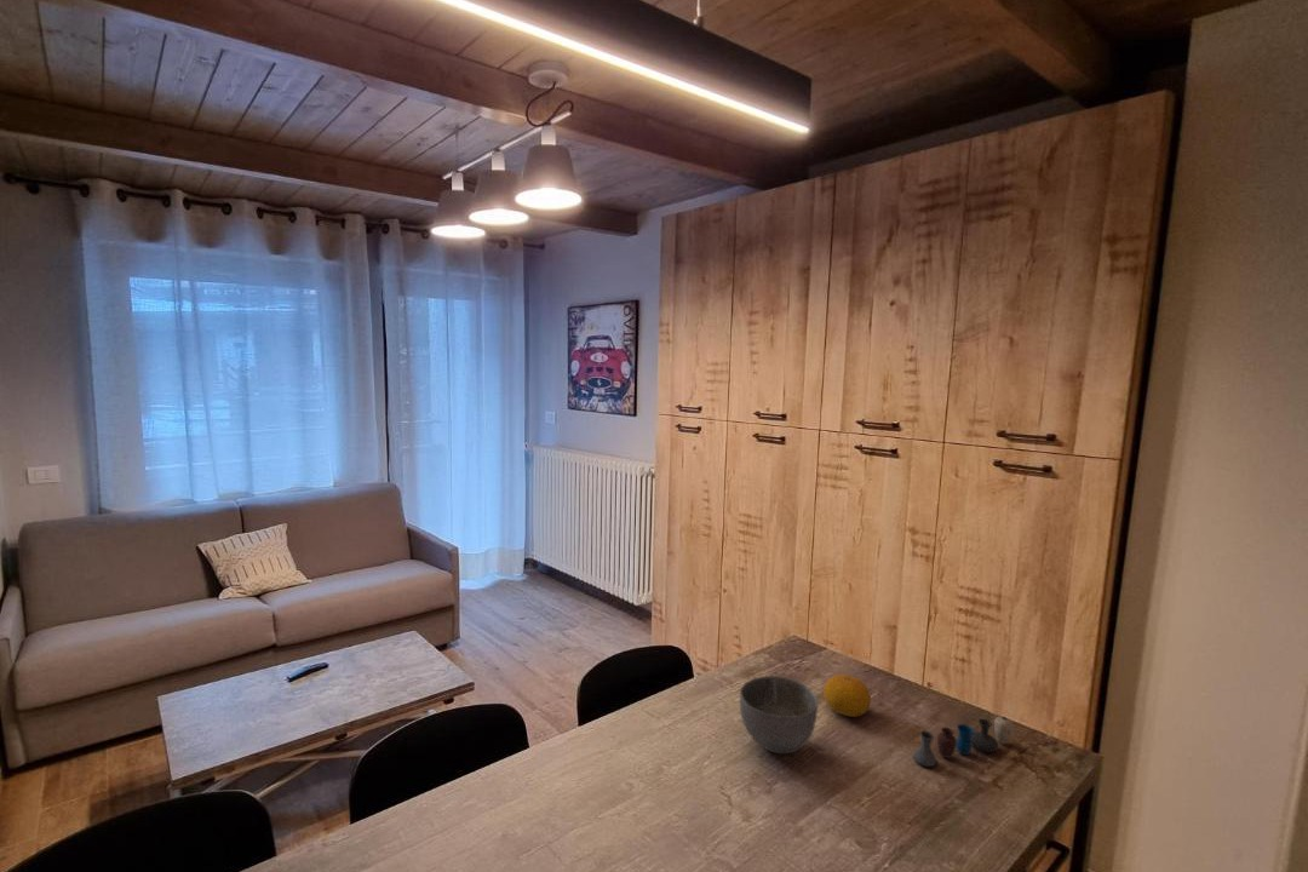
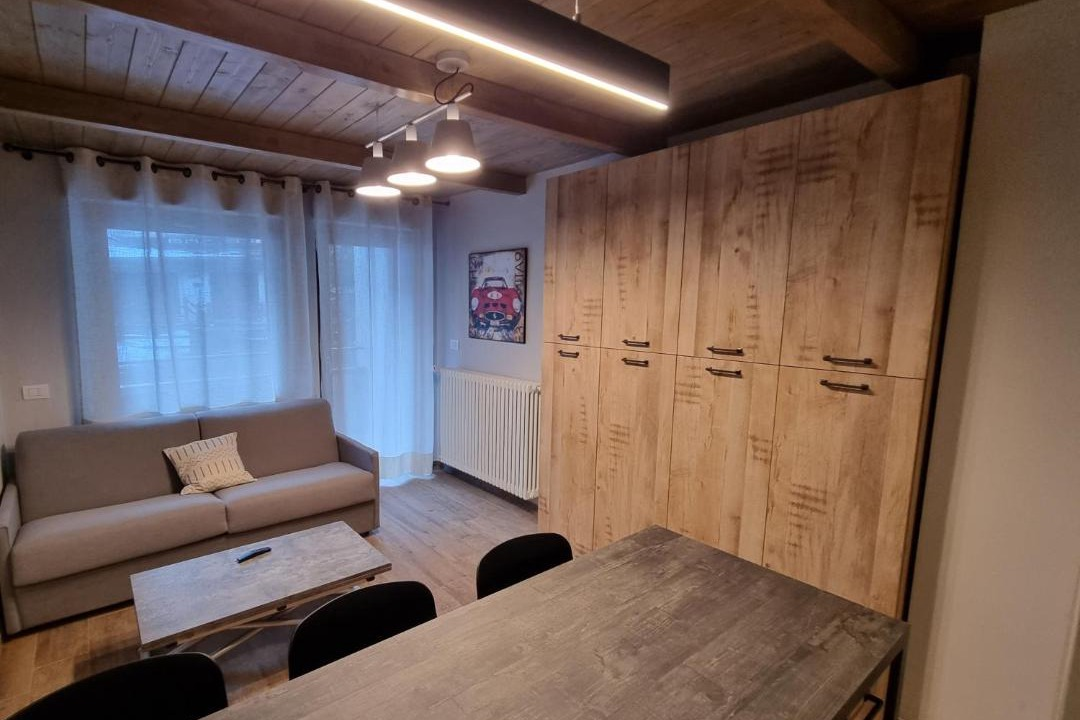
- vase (964, 739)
- bowl (776, 719)
- fruit (847, 694)
